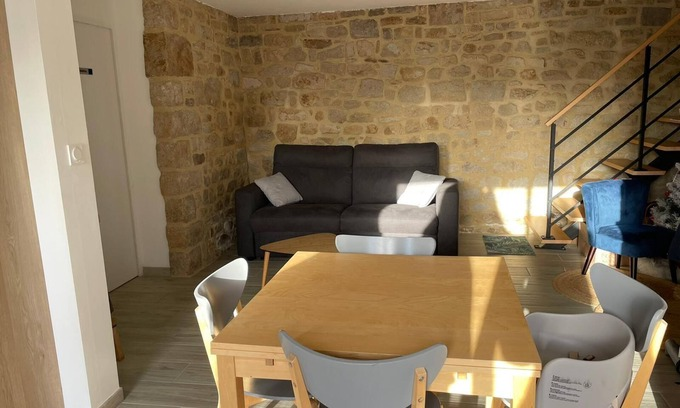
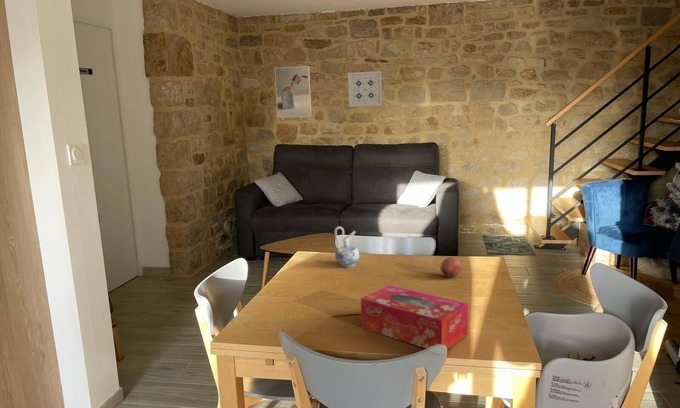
+ ceramic pitcher (346, 245)
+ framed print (293, 92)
+ tissue box (413, 316)
+ wall art (365, 89)
+ fruit (450, 267)
